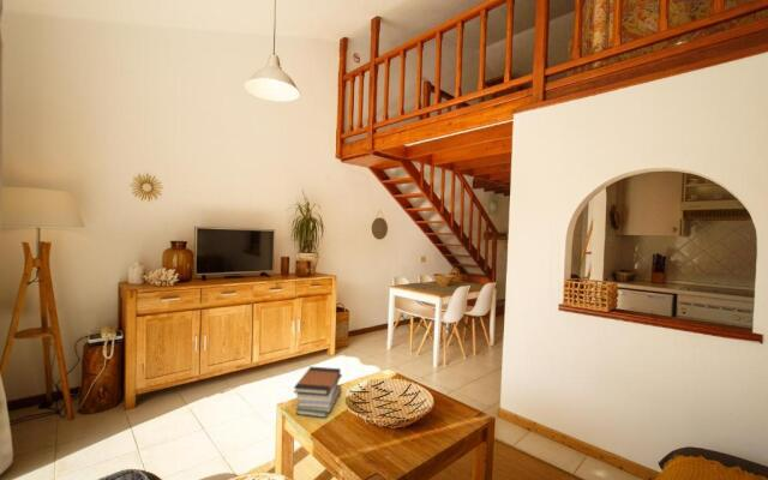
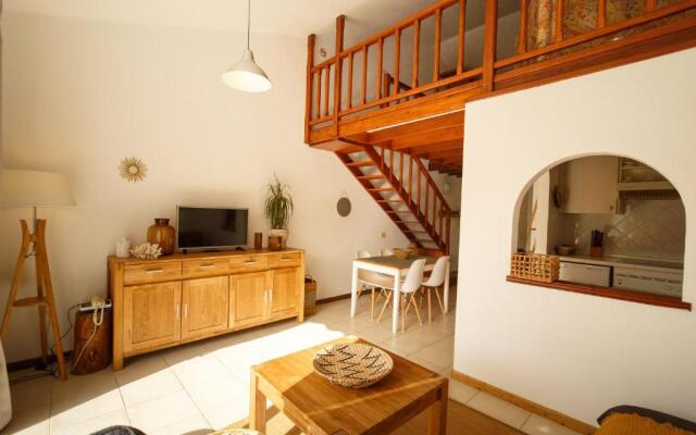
- book stack (318, 390)
